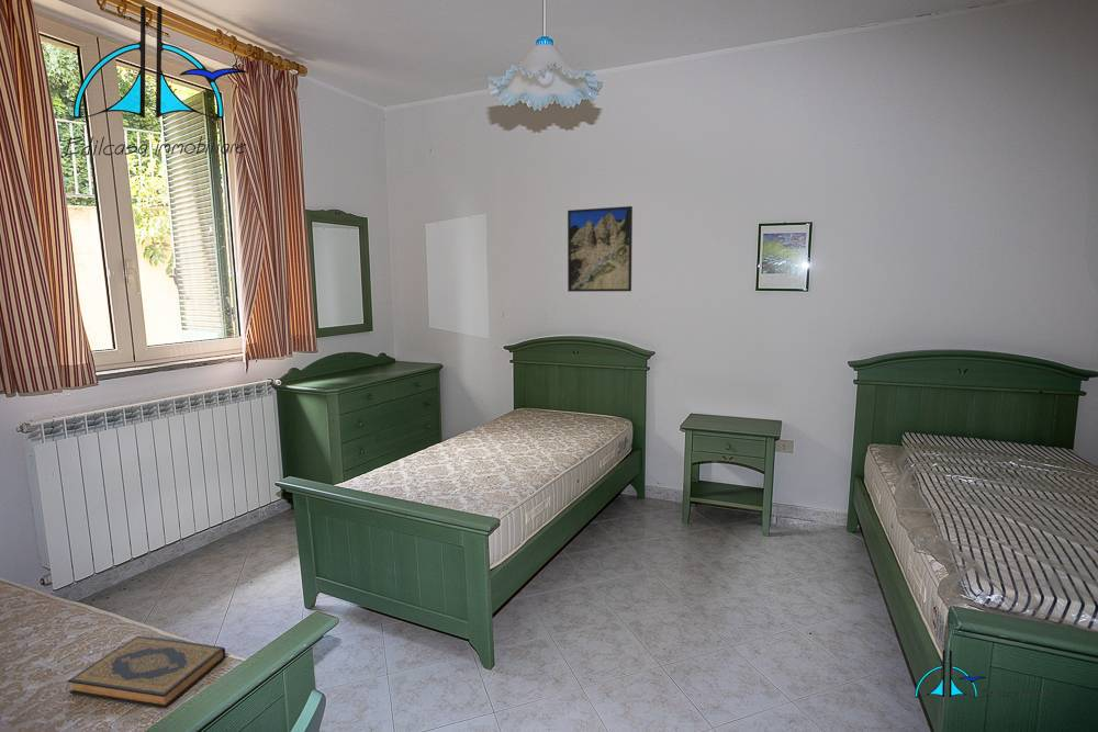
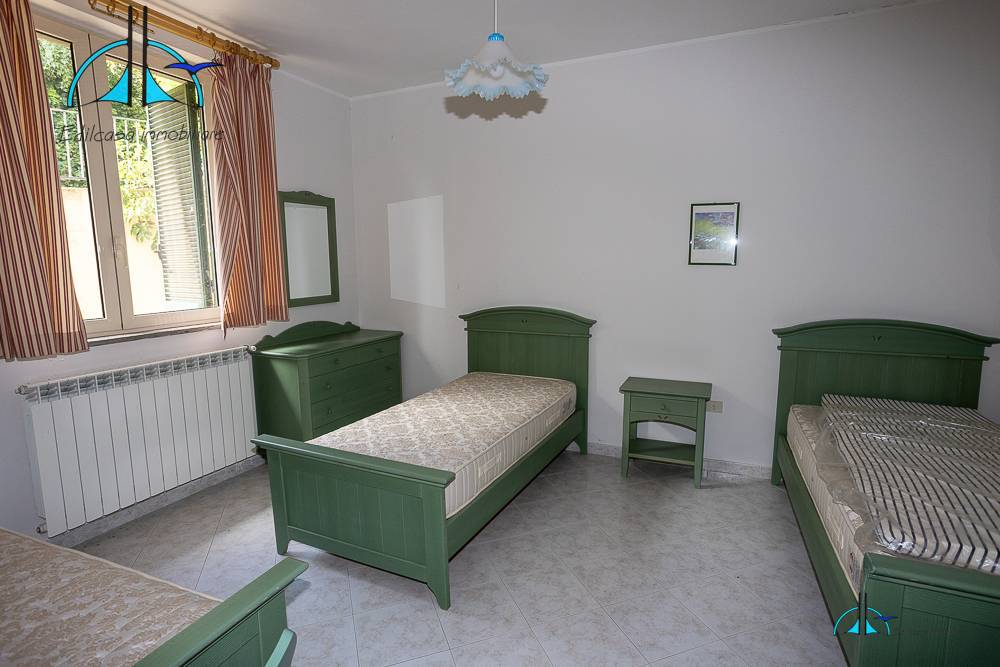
- hardback book (150, 668)
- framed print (598, 250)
